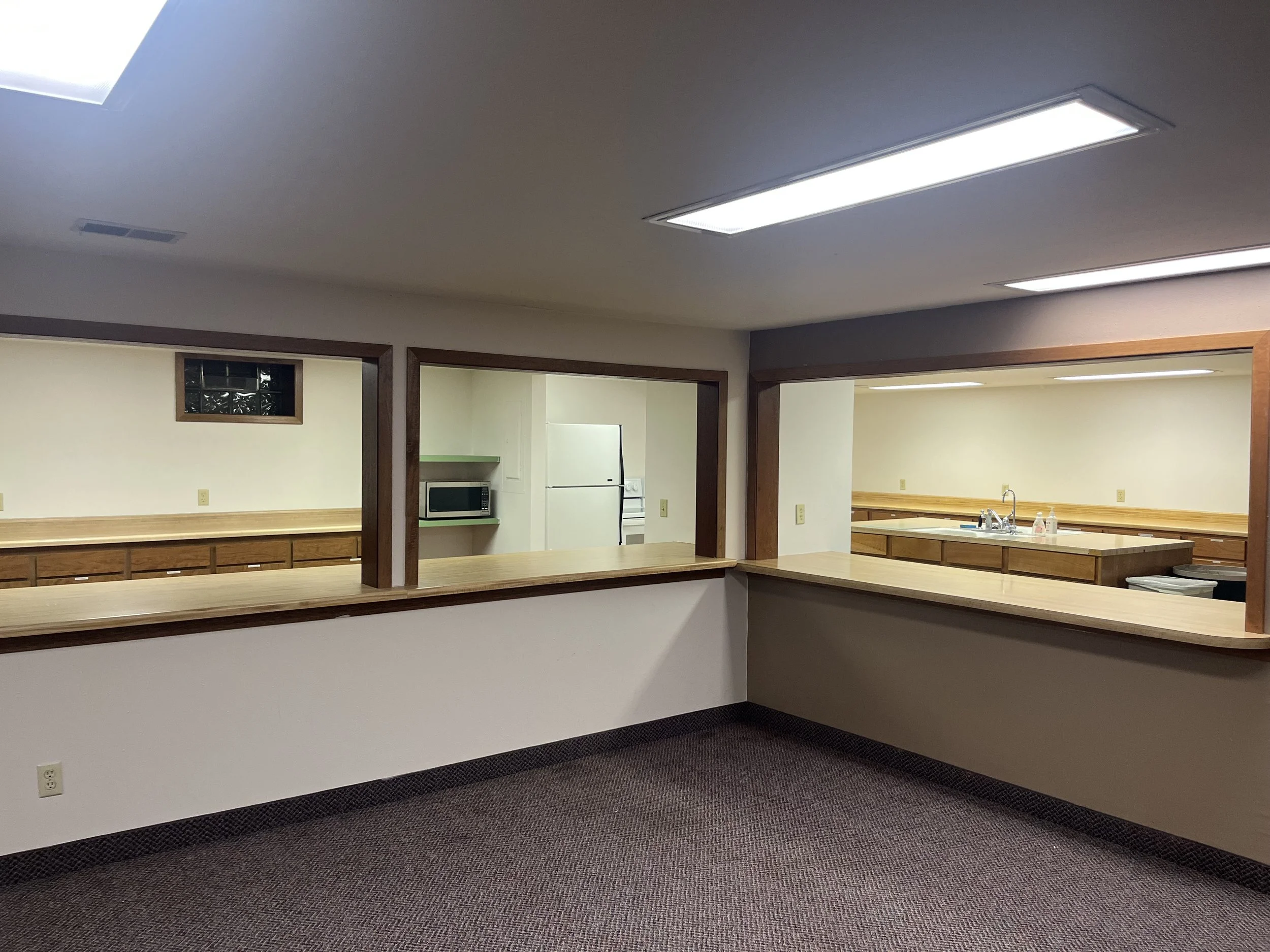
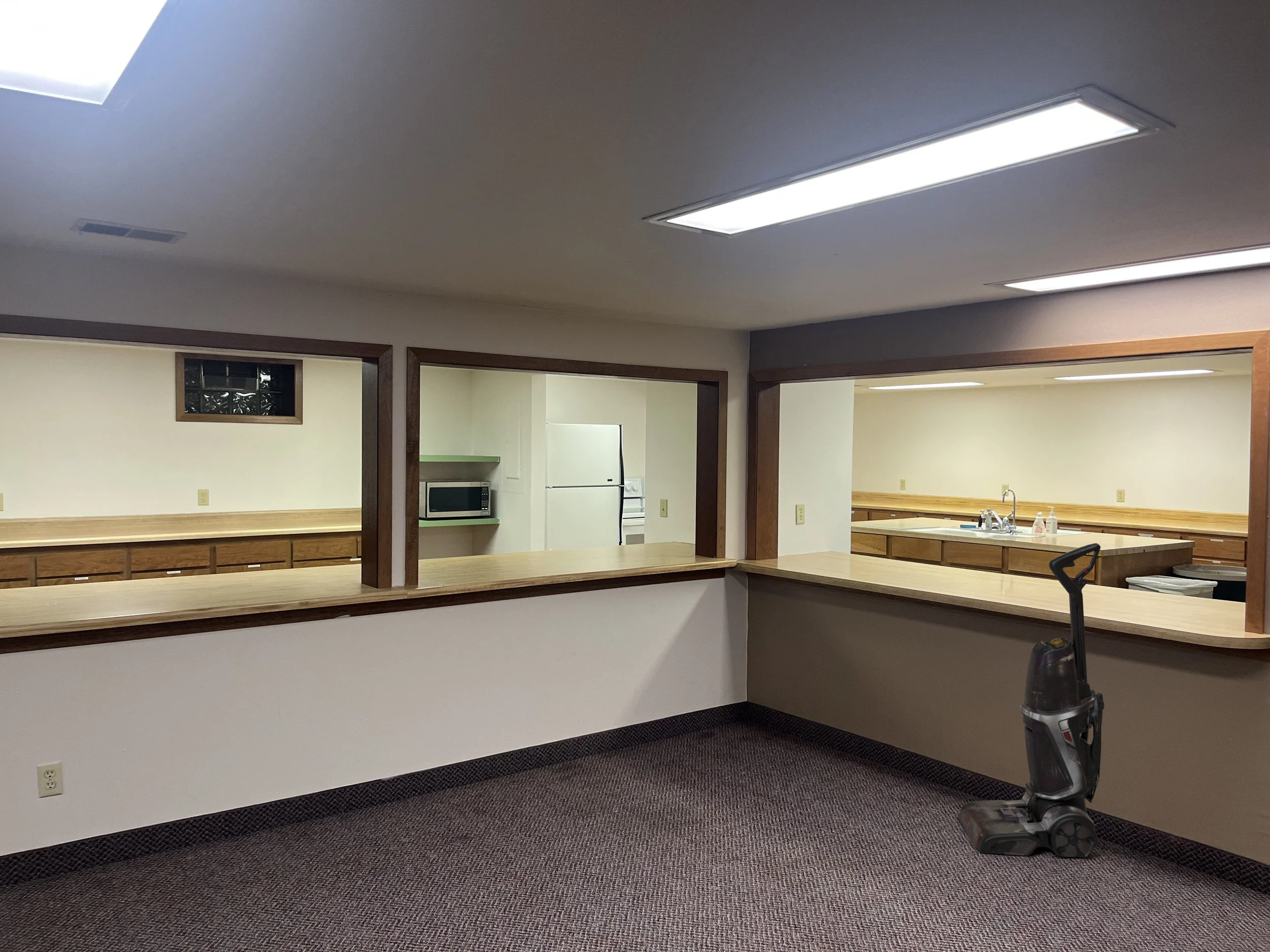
+ vacuum cleaner (1027, 690)
